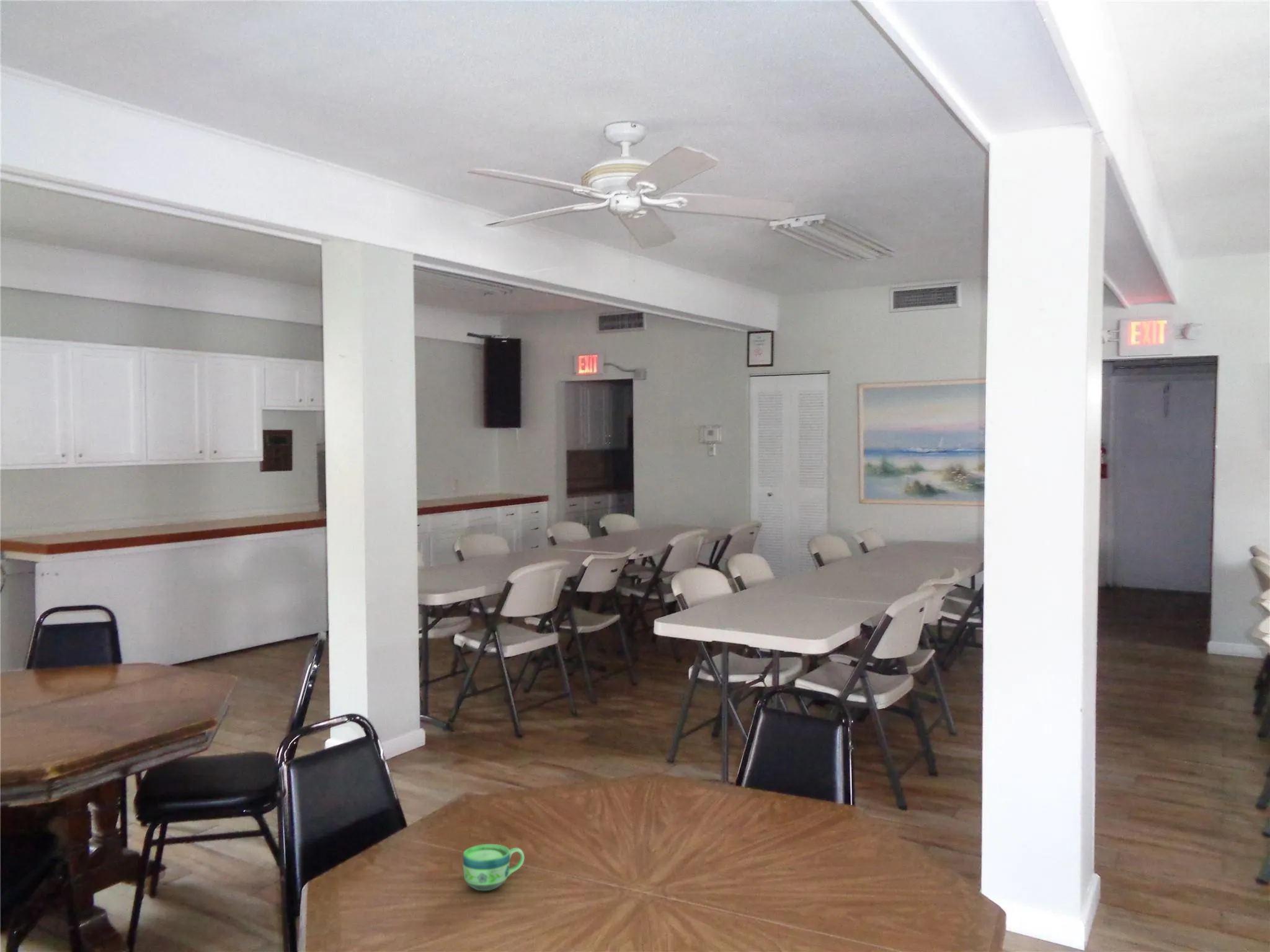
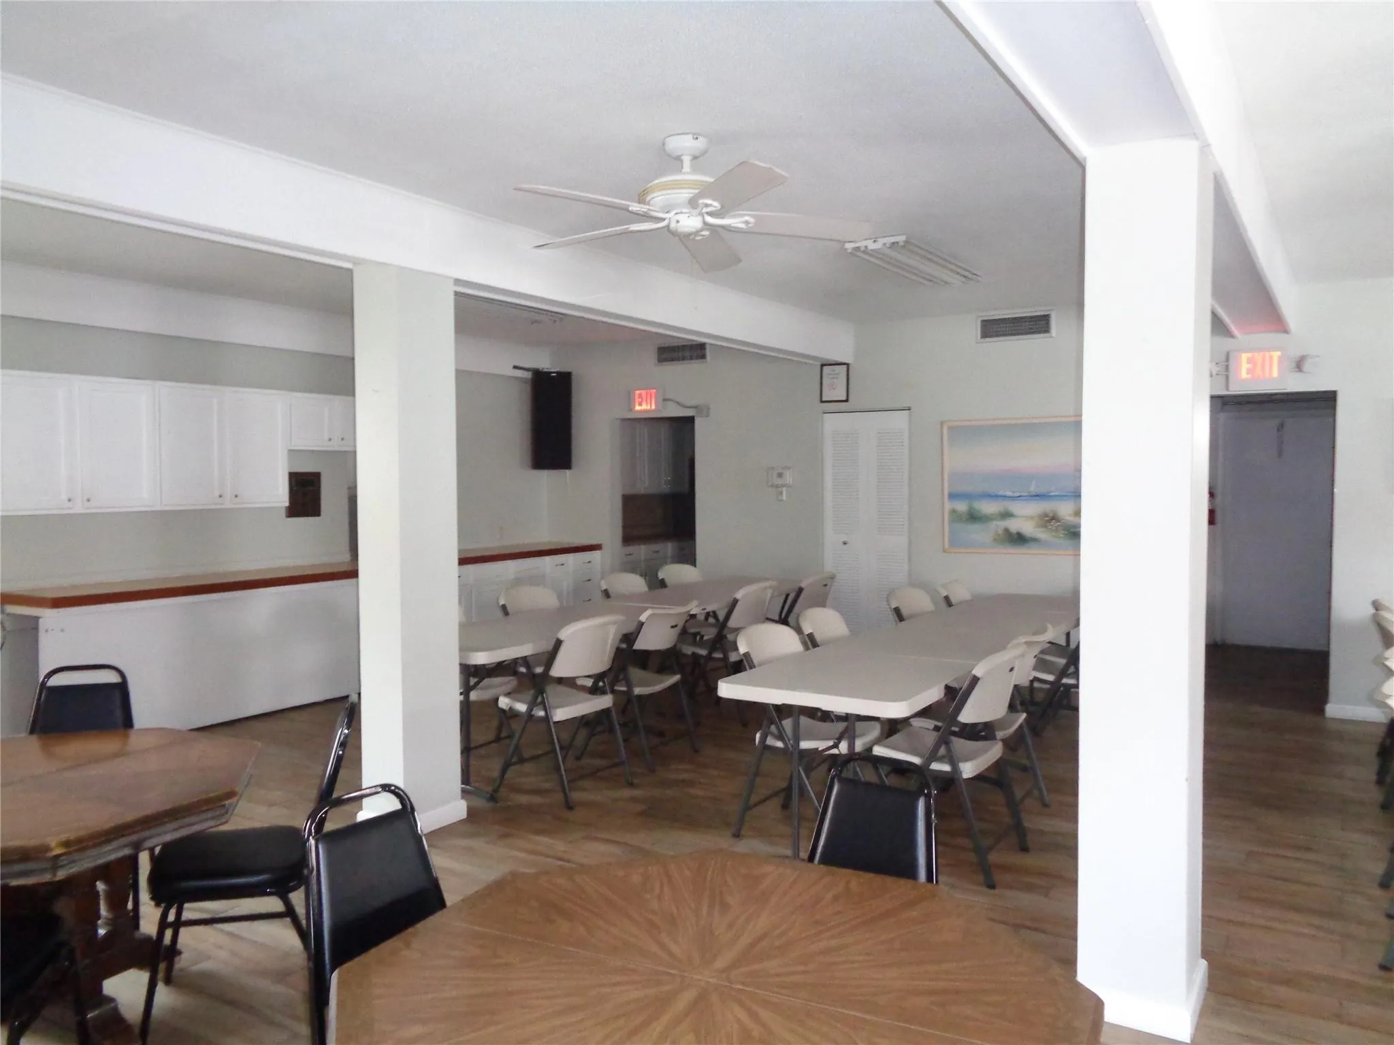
- cup (493, 865)
